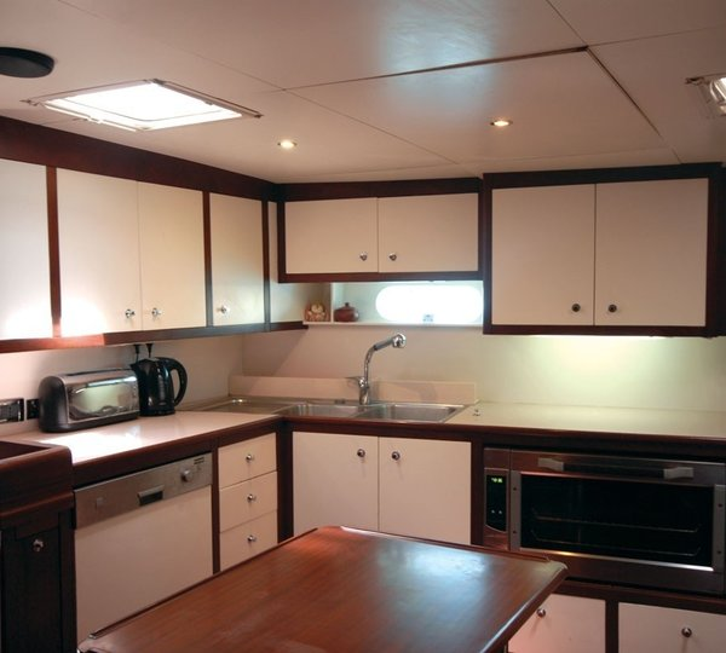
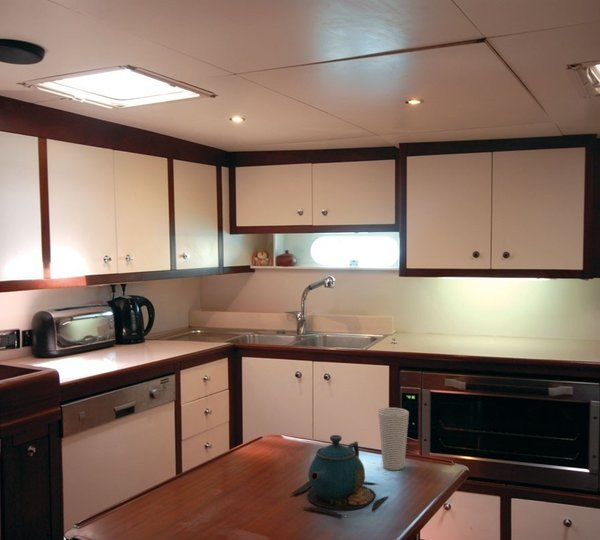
+ cup (393, 439)
+ teapot (340, 465)
